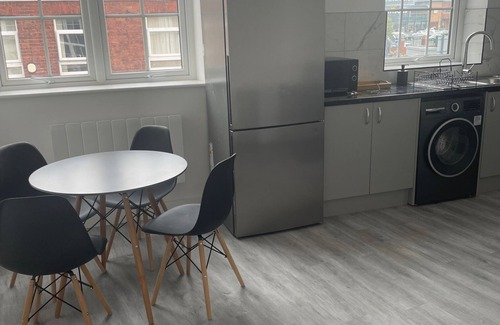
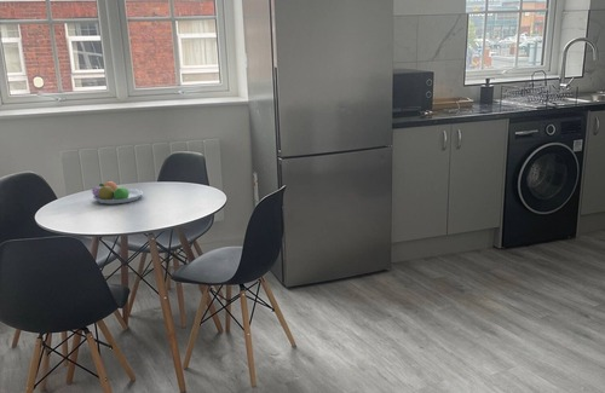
+ fruit bowl (116, 190)
